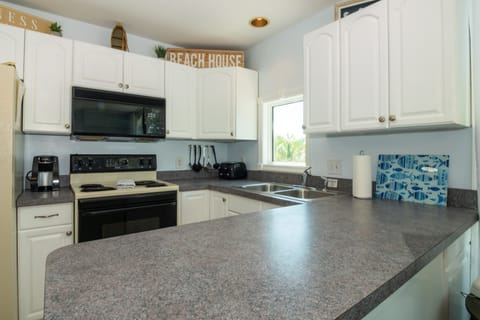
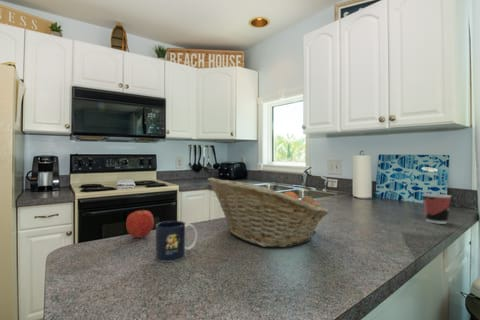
+ fruit basket (263, 205)
+ apple (140, 222)
+ mug (177, 239)
+ cup (436, 208)
